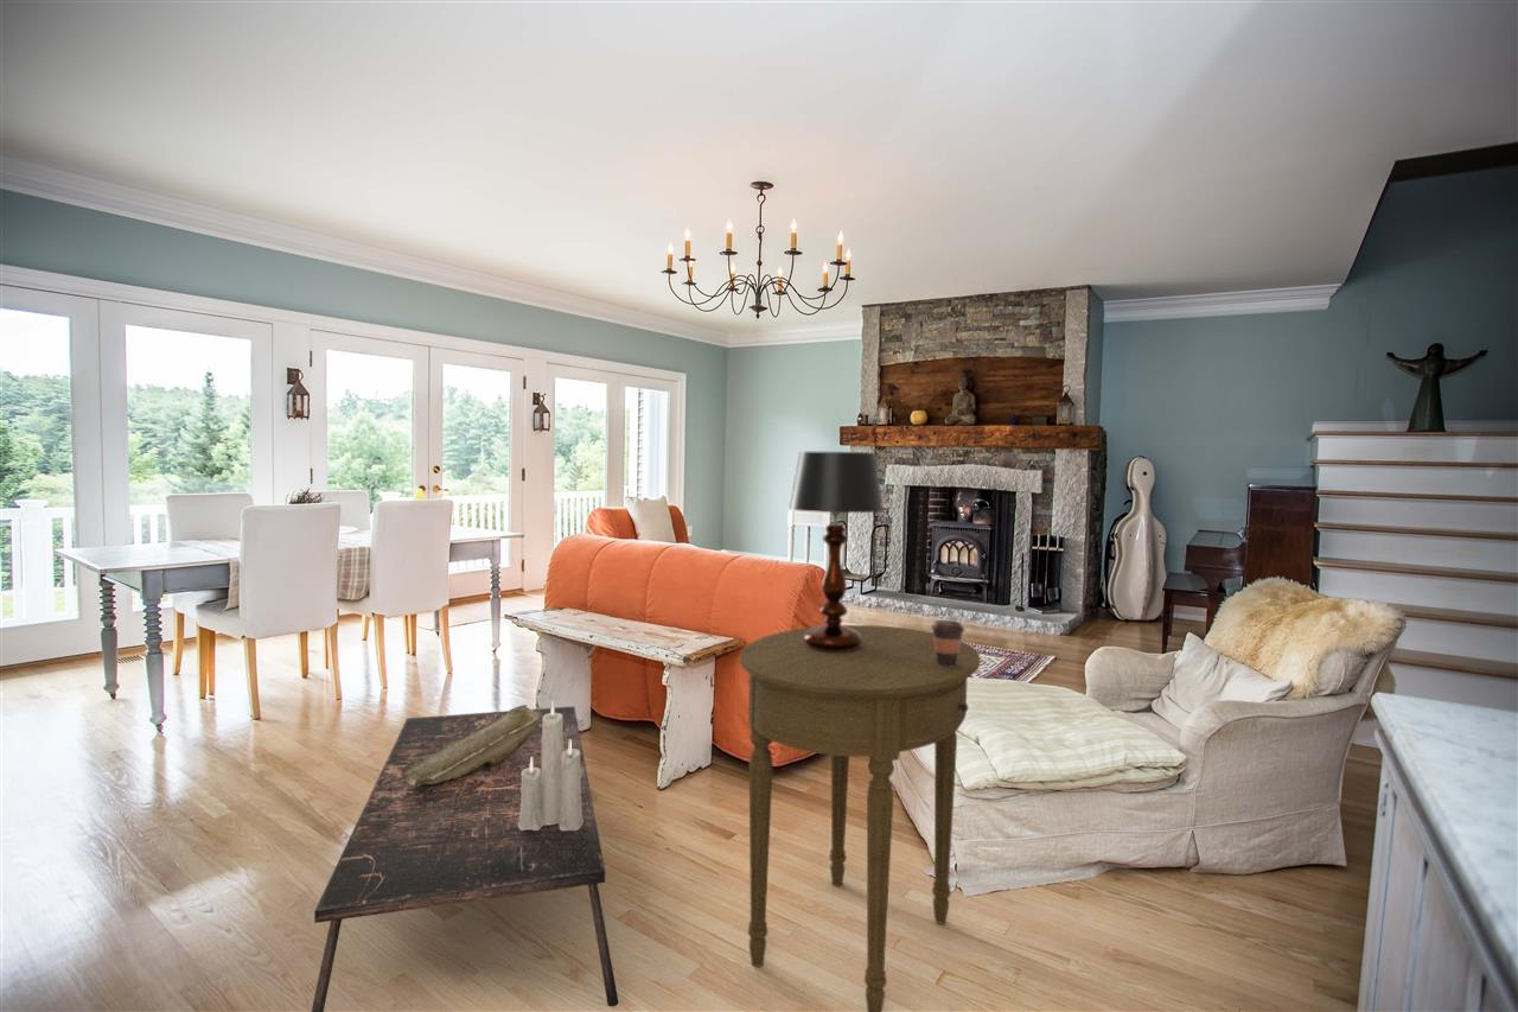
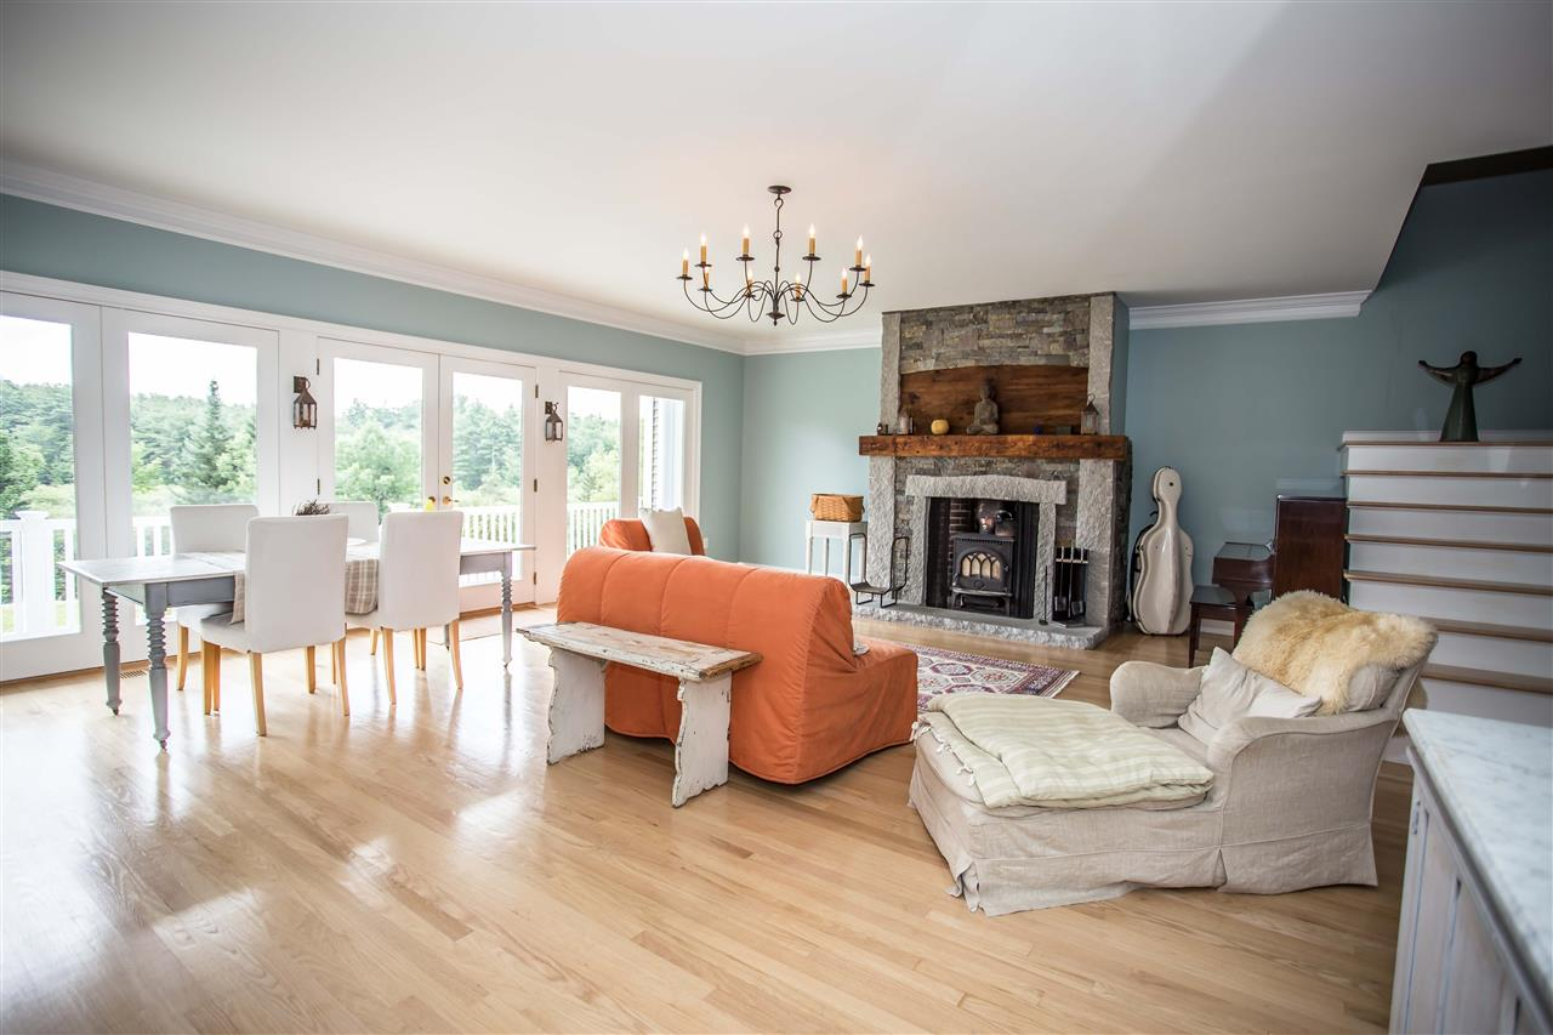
- candle (551, 759)
- decorative bowl (474, 744)
- side table (867, 797)
- table lamp (835, 548)
- coffee cup (946, 642)
- coffee table (484, 829)
